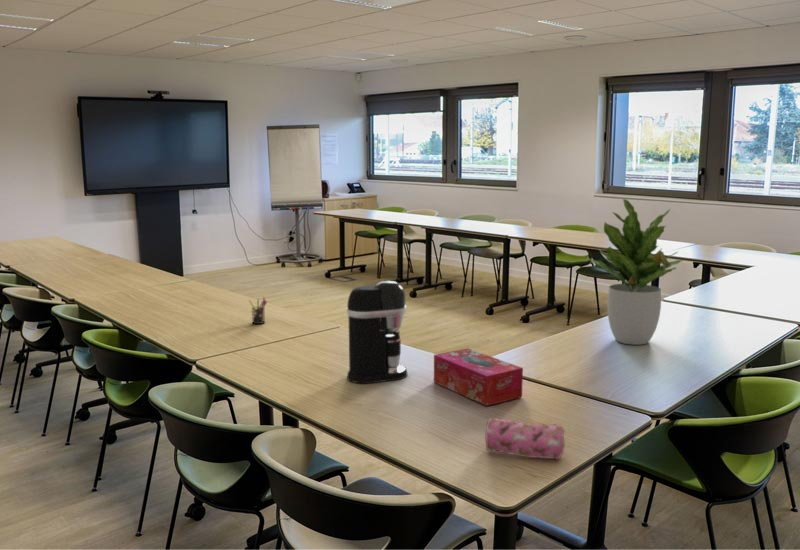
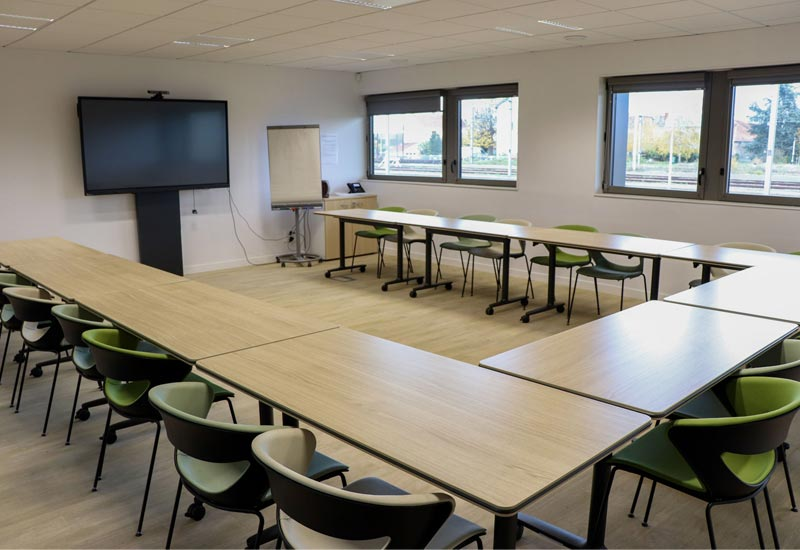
- pen holder (258, 309)
- potted plant (639, 271)
- tissue box (476, 375)
- pencil case (523, 437)
- coffee maker (376, 329)
